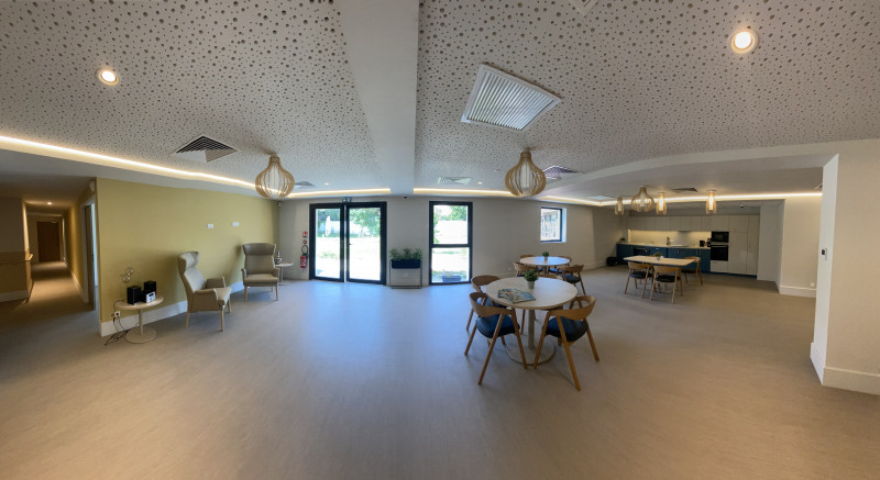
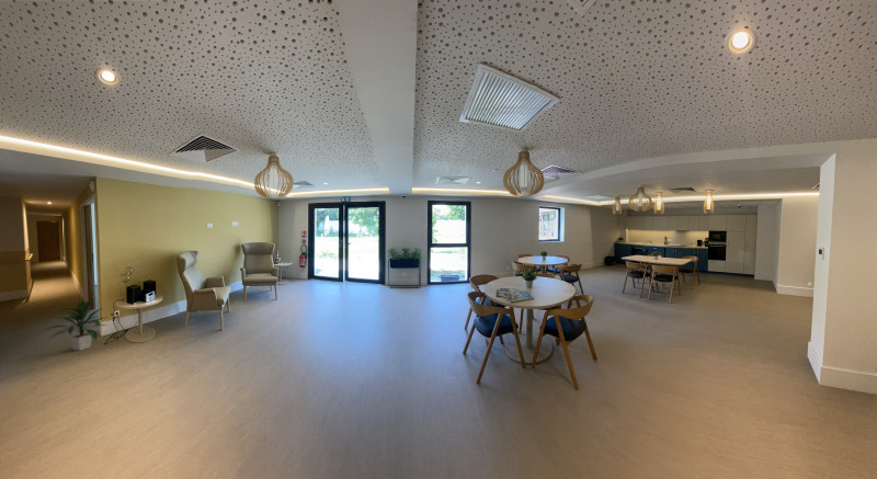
+ indoor plant (80, 323)
